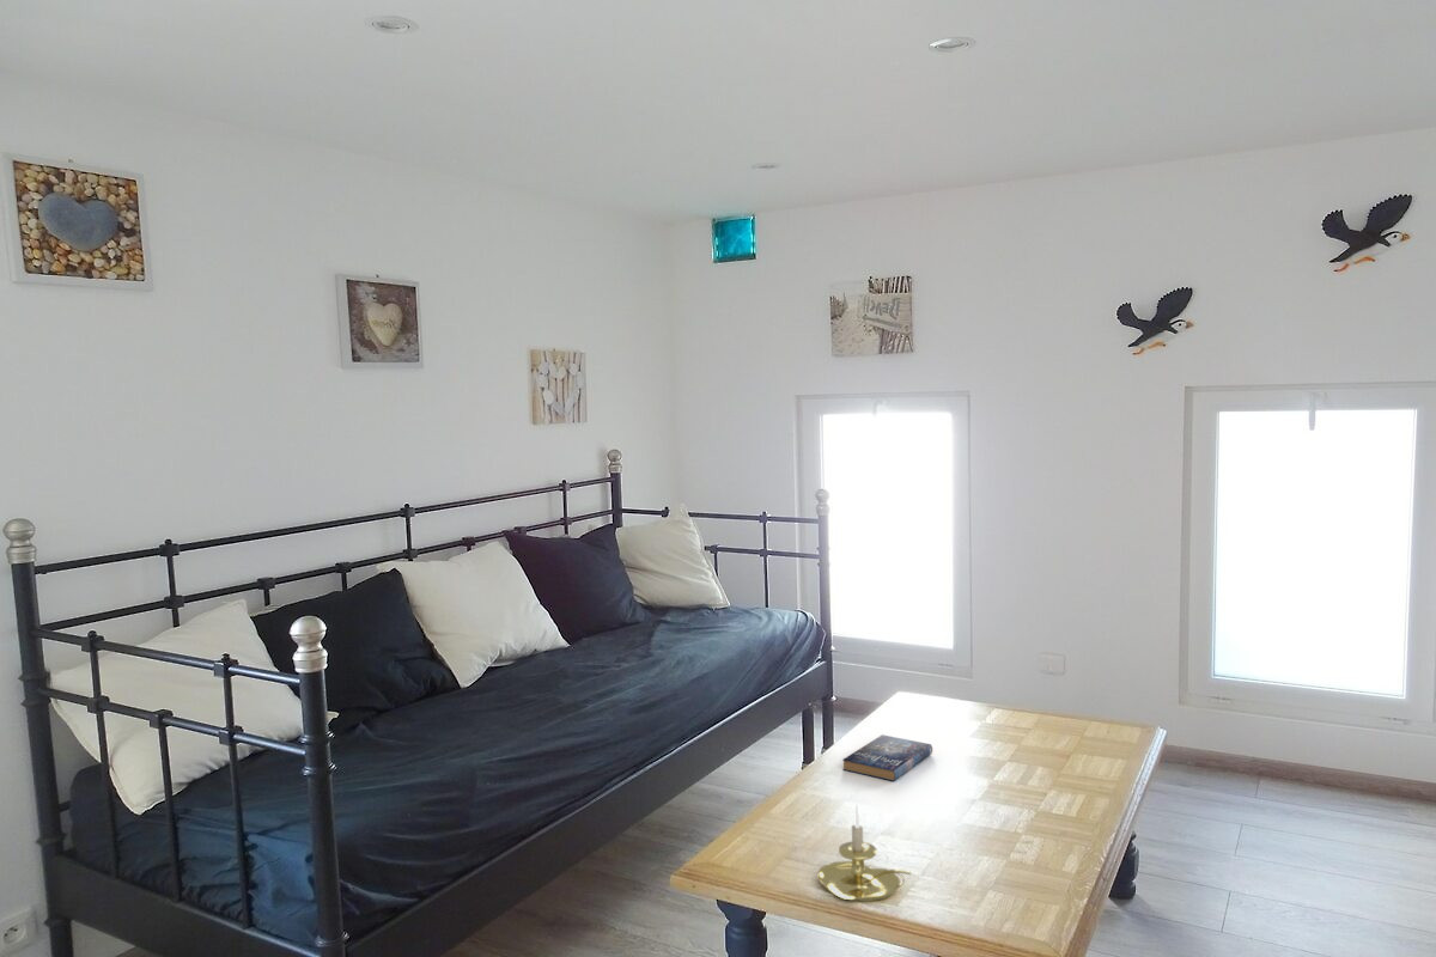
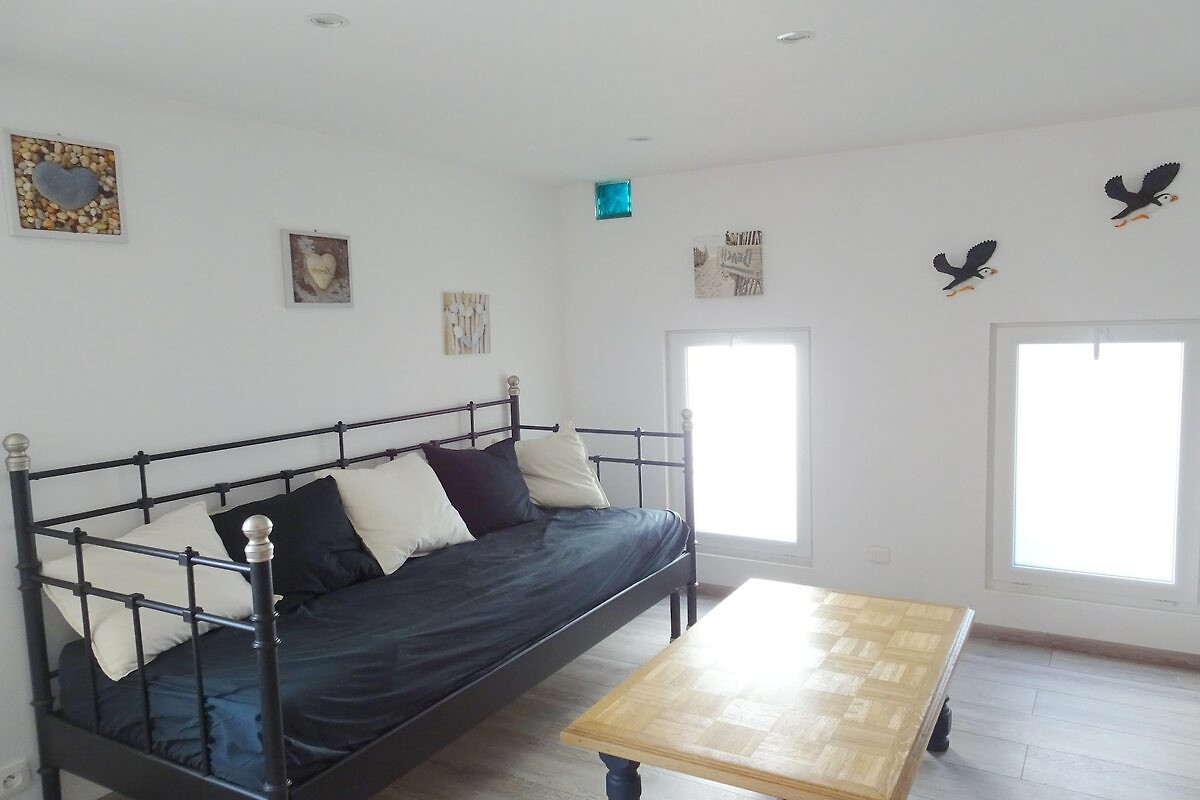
- candle holder (863, 847)
- book (888, 756)
